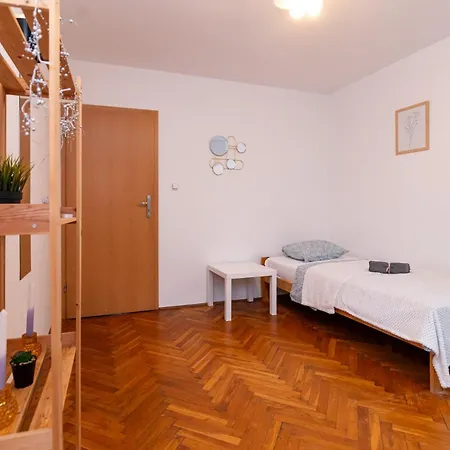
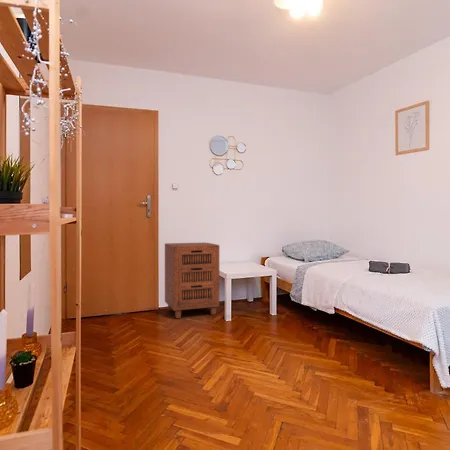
+ cabinet (191, 278)
